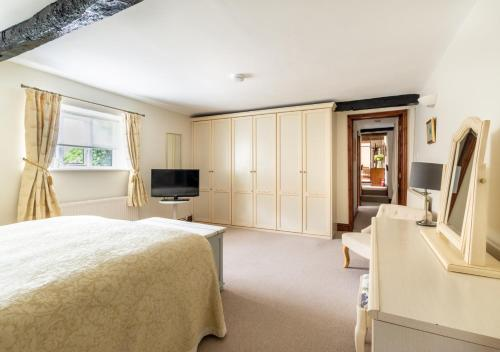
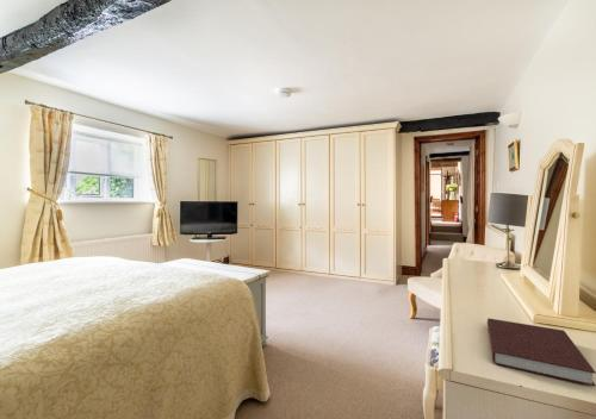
+ notebook (530, 345)
